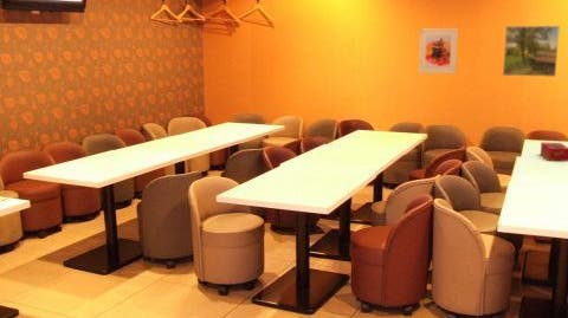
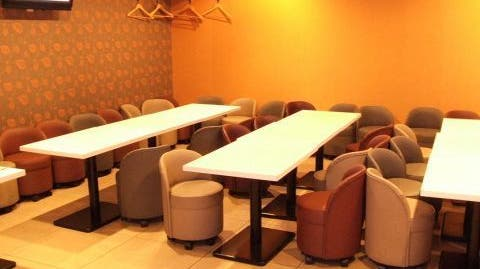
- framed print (530, 51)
- tissue box (554, 151)
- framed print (438, 51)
